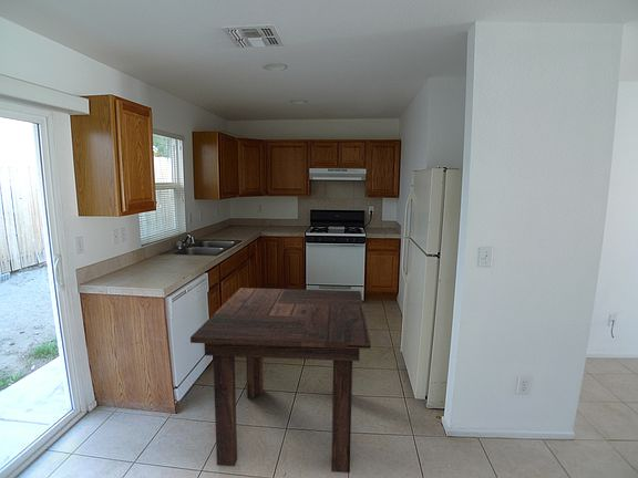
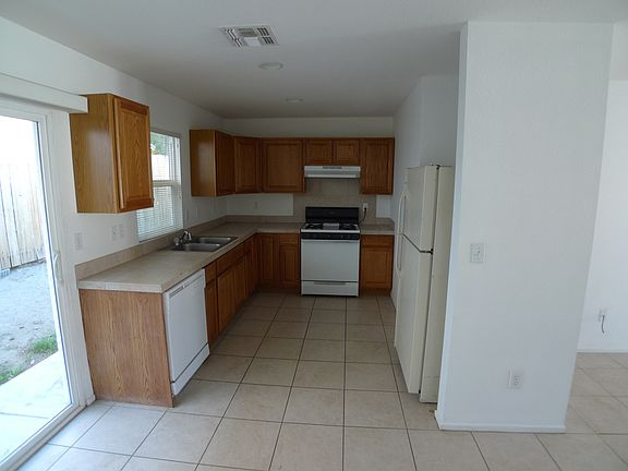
- dining table (291, 357)
